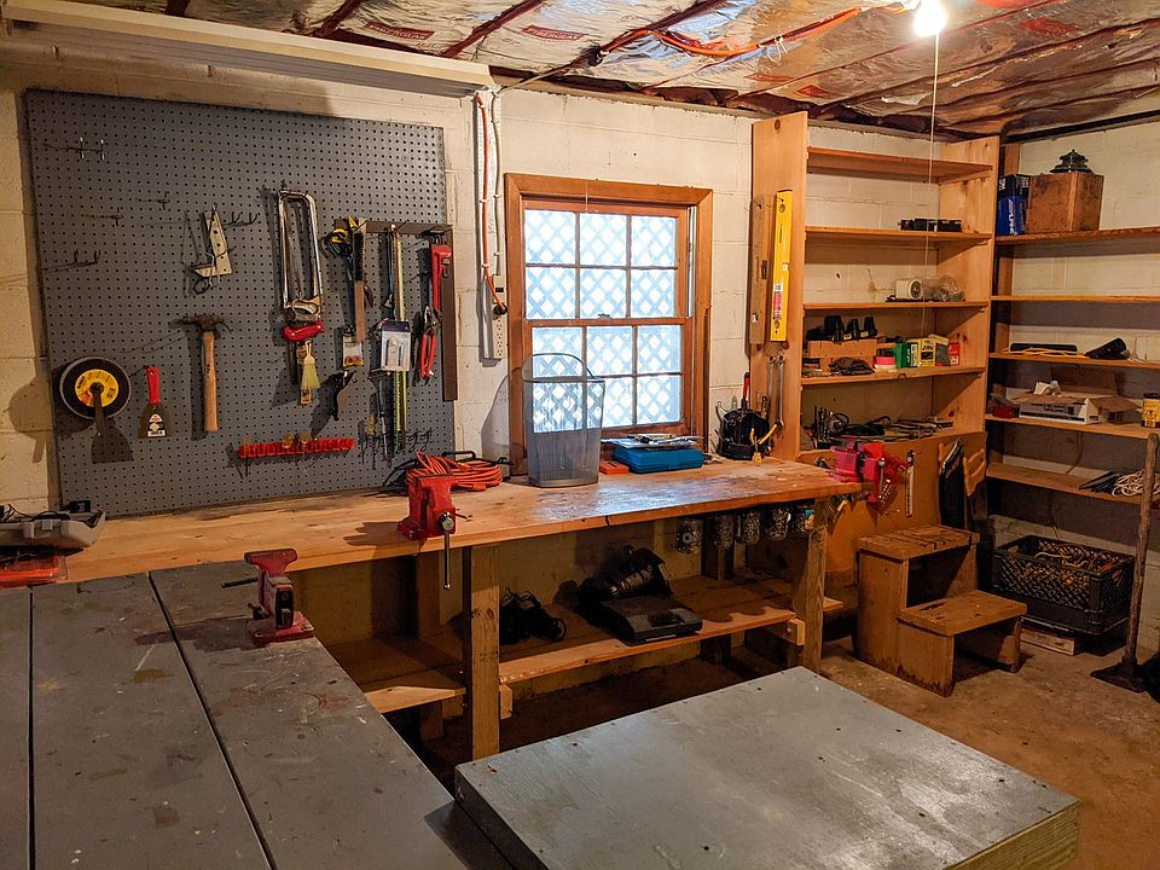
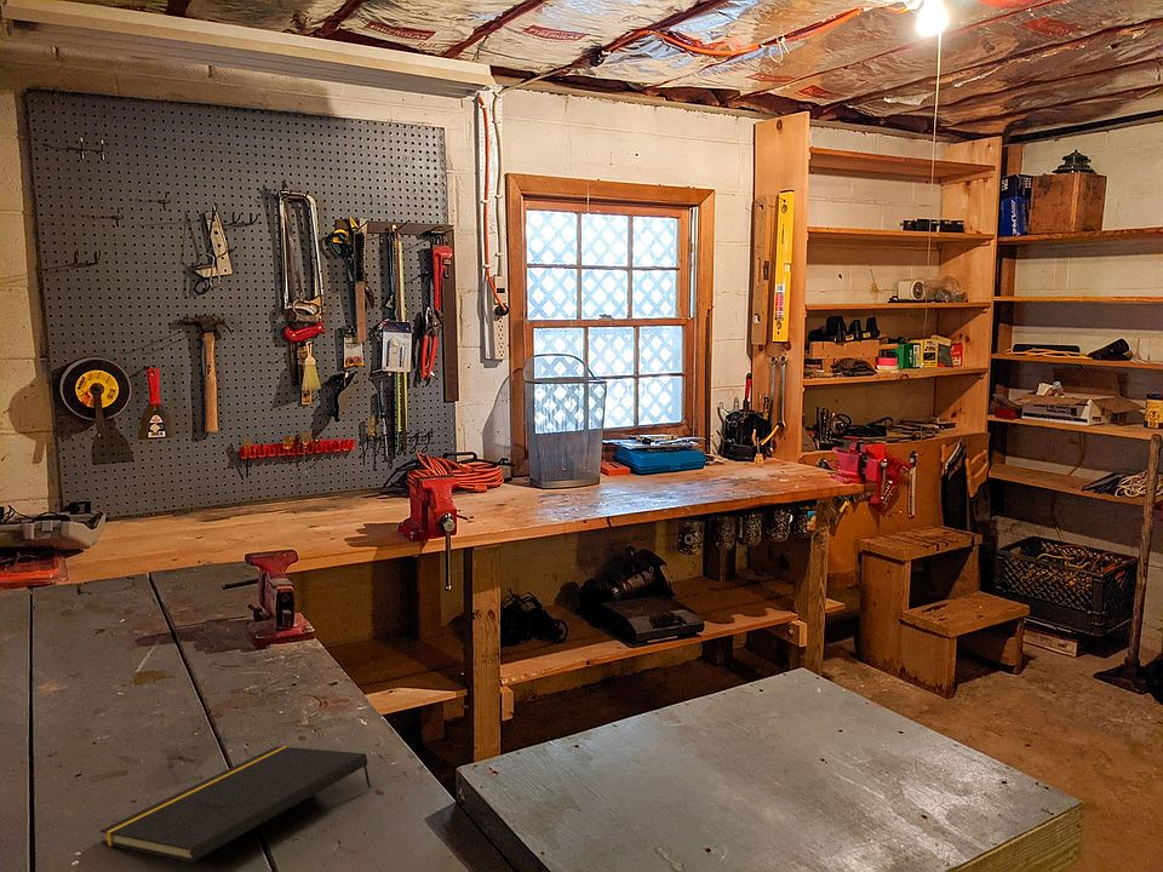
+ notepad (240, 796)
